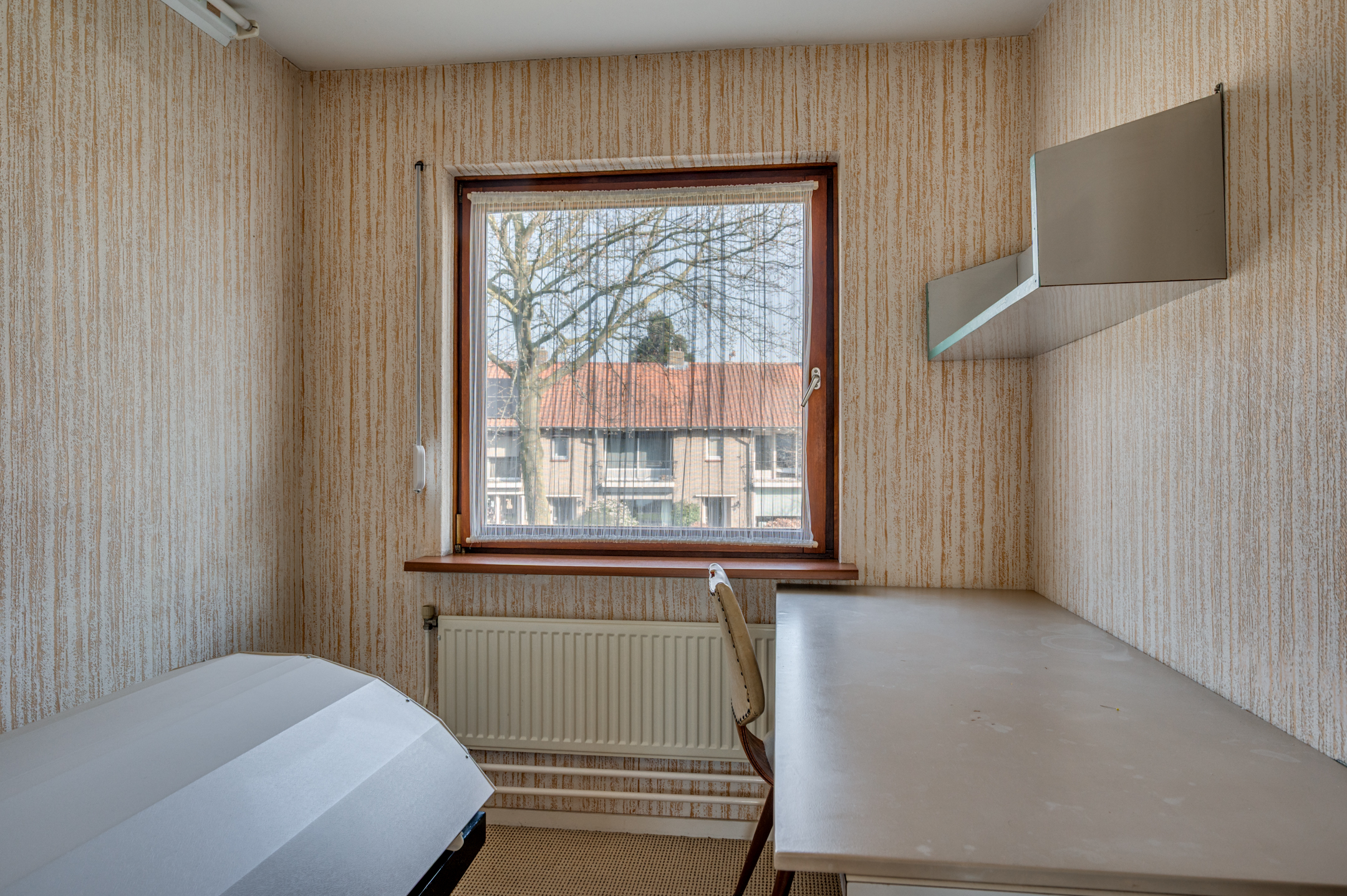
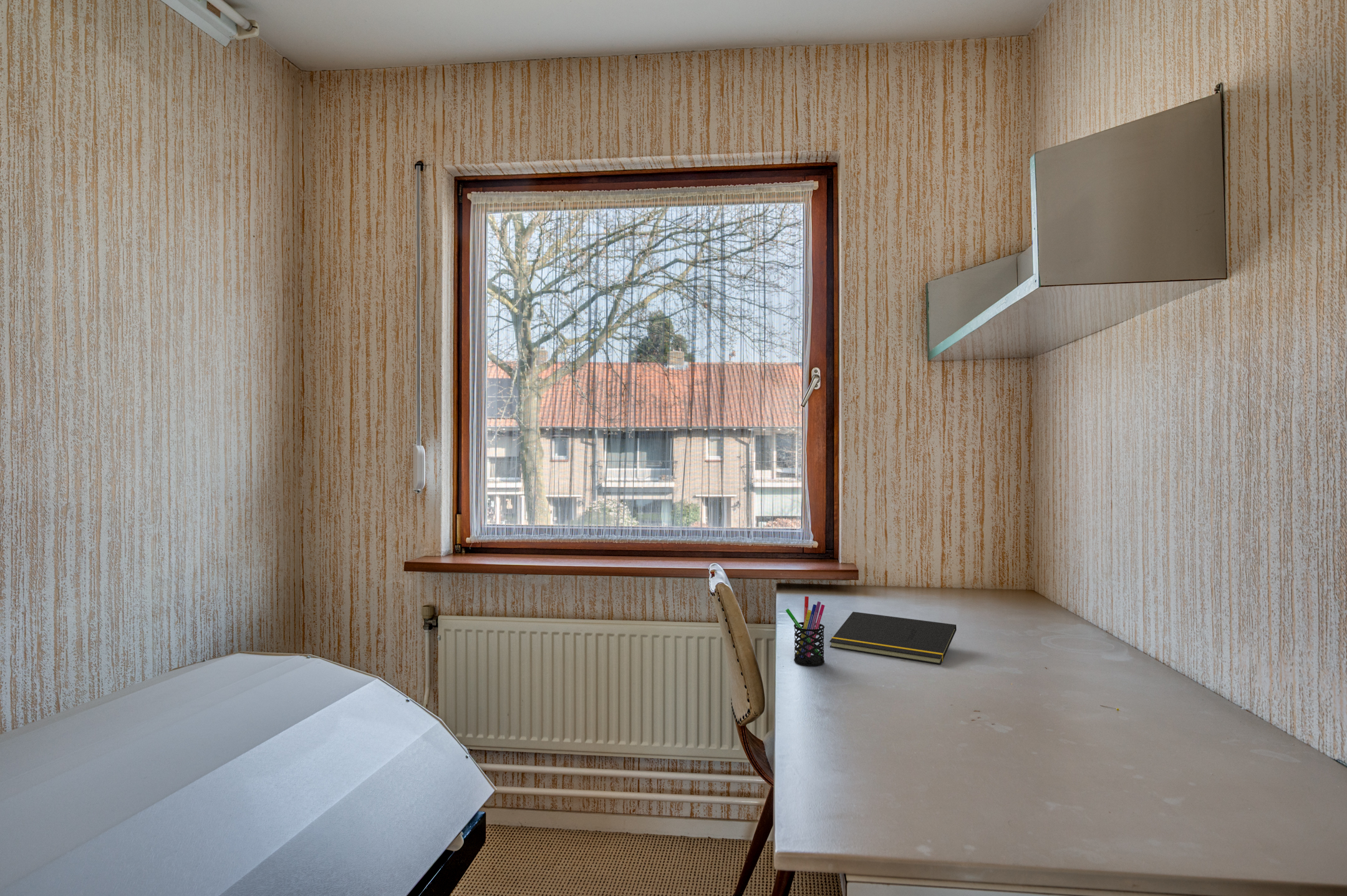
+ notepad (893, 635)
+ pen holder (805, 630)
